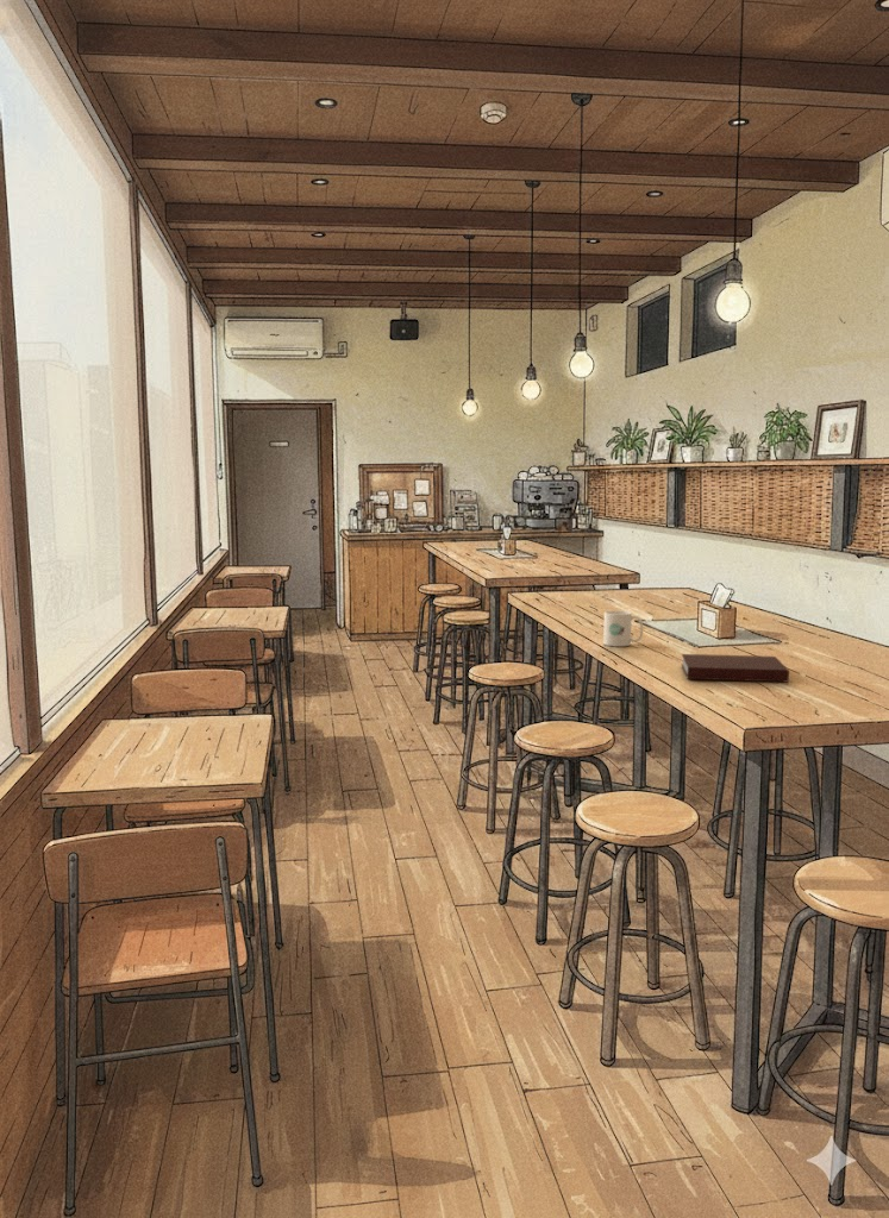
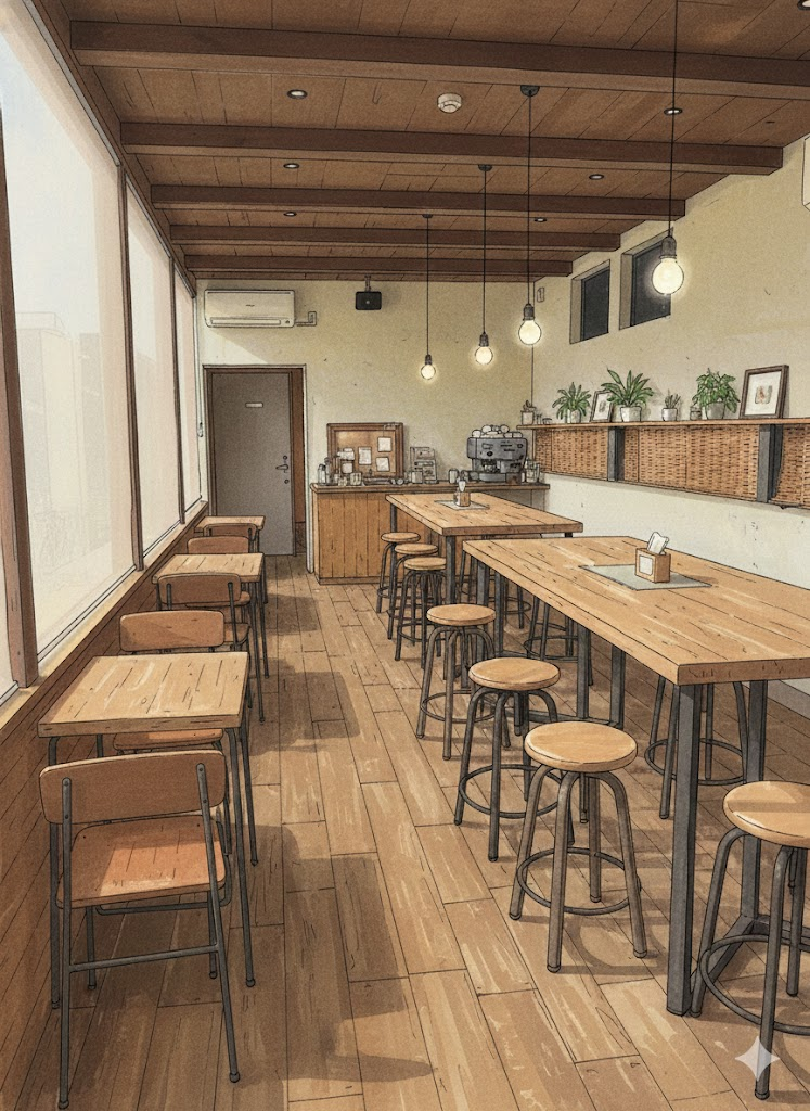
- notebook (732, 667)
- mug (622, 628)
